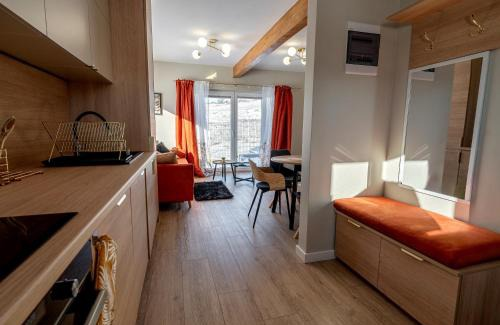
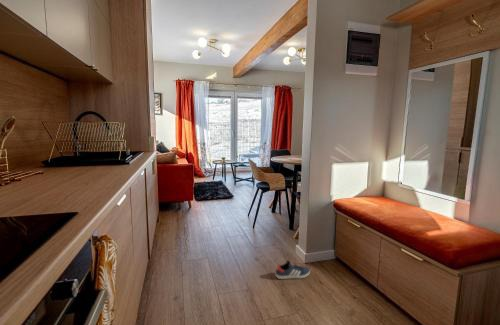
+ sneaker (293, 268)
